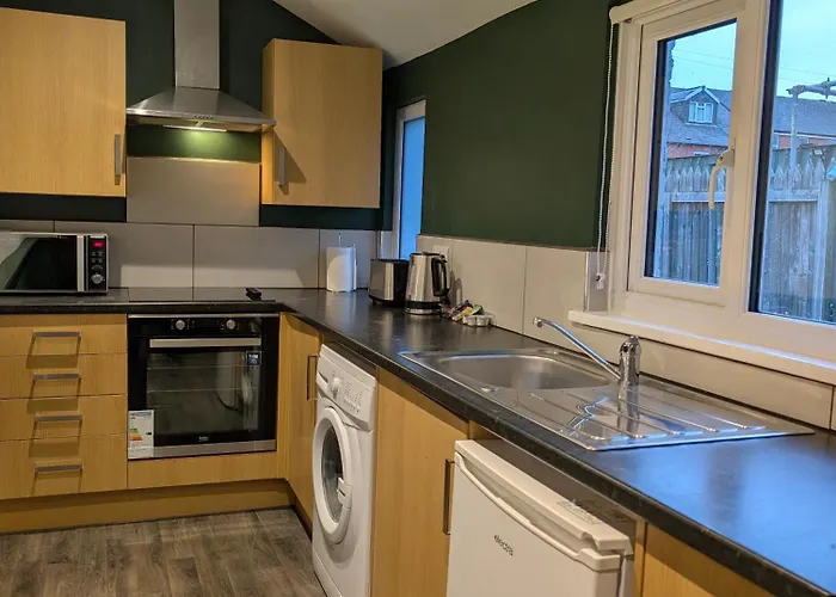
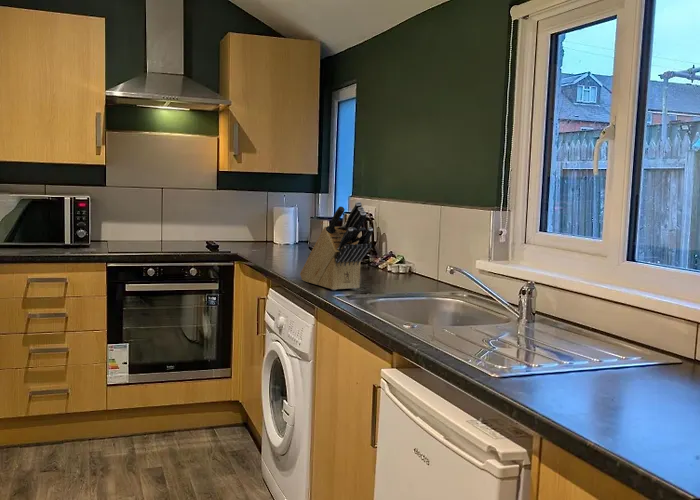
+ knife block (336, 244)
